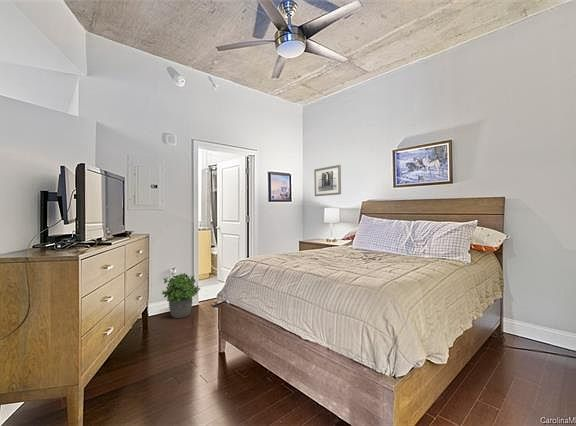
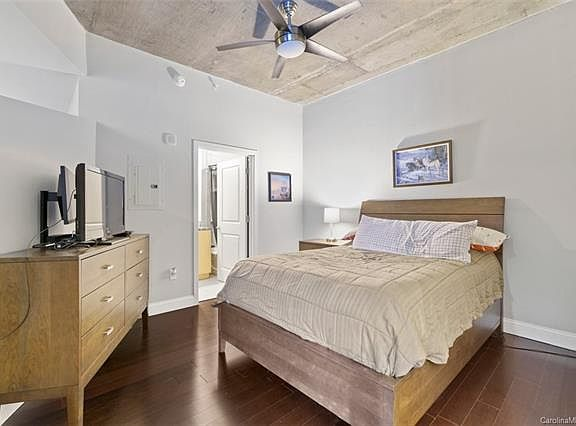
- potted plant (181, 294)
- wall art (327, 181)
